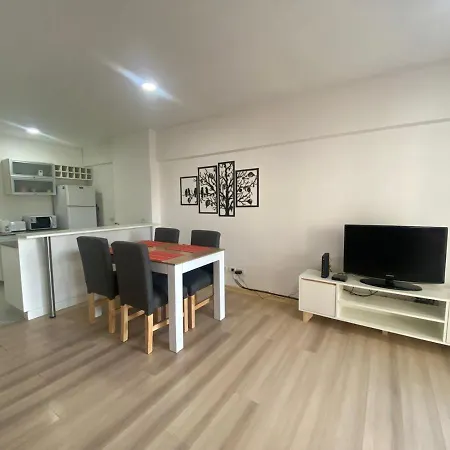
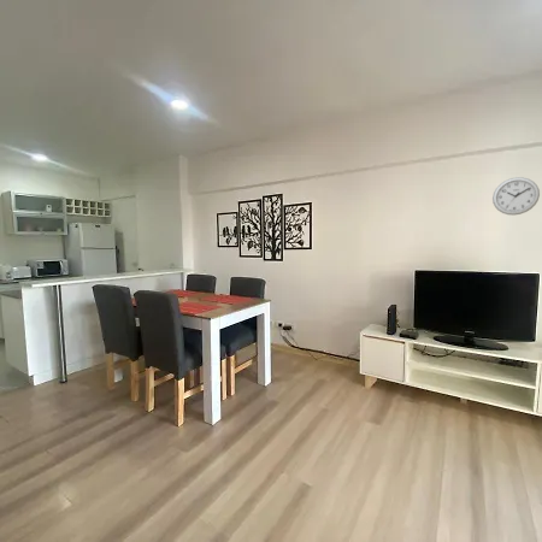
+ wall clock (514, 195)
